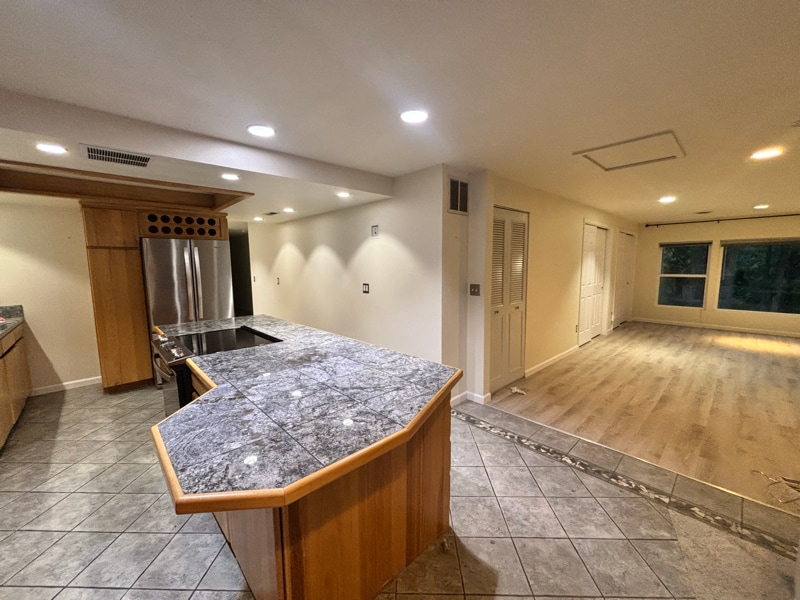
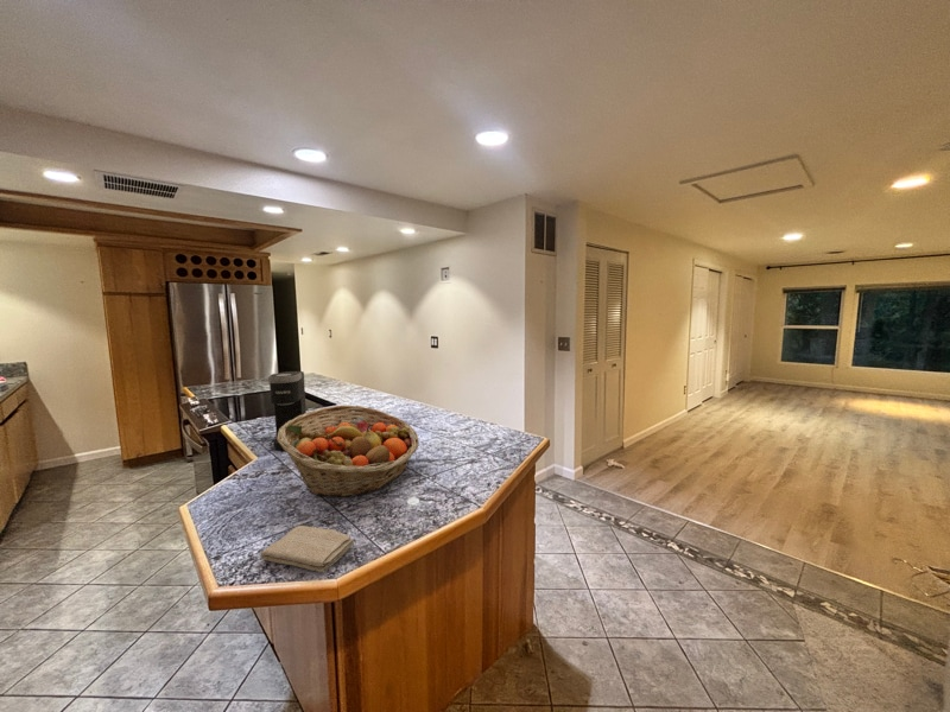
+ coffee maker (289, 406)
+ washcloth (309, 546)
+ fruit basket (354, 445)
